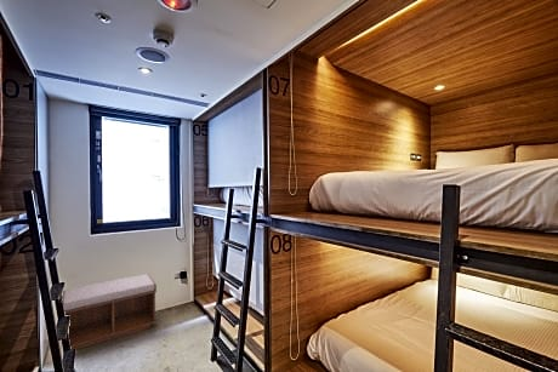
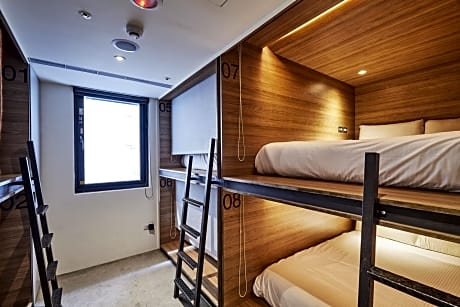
- bench (110, 308)
